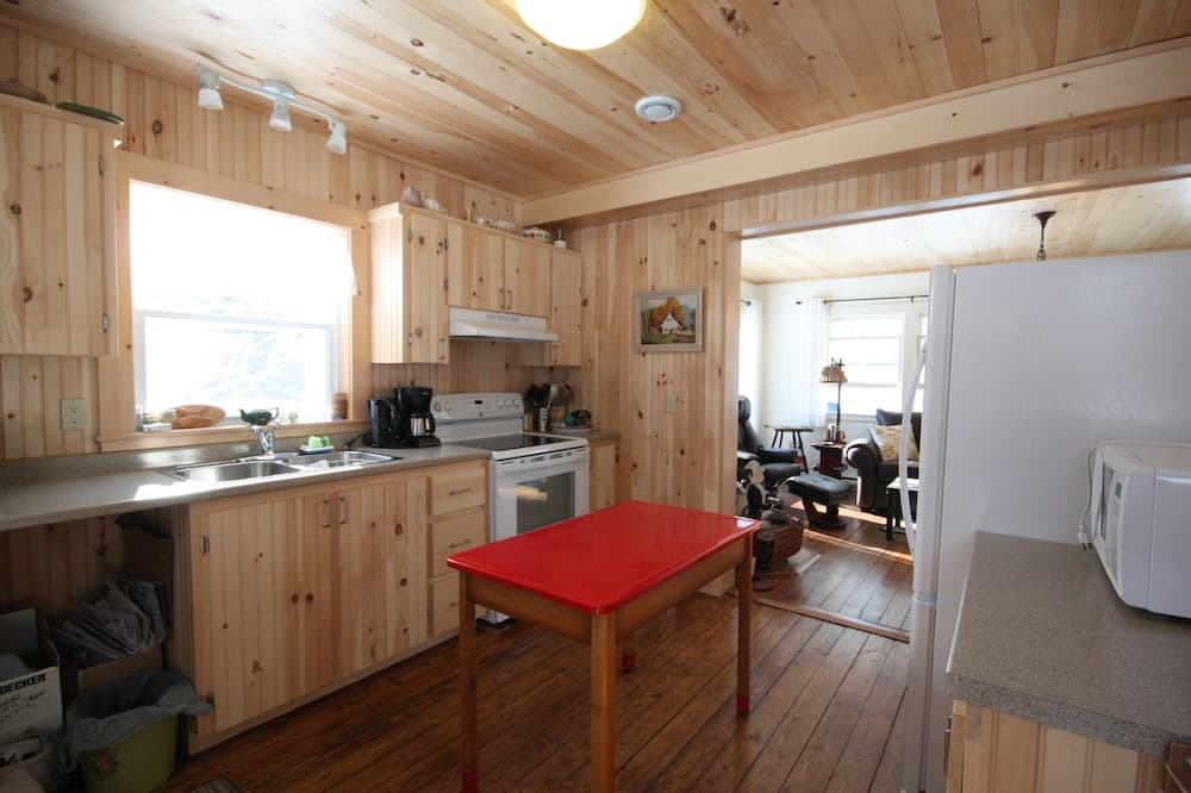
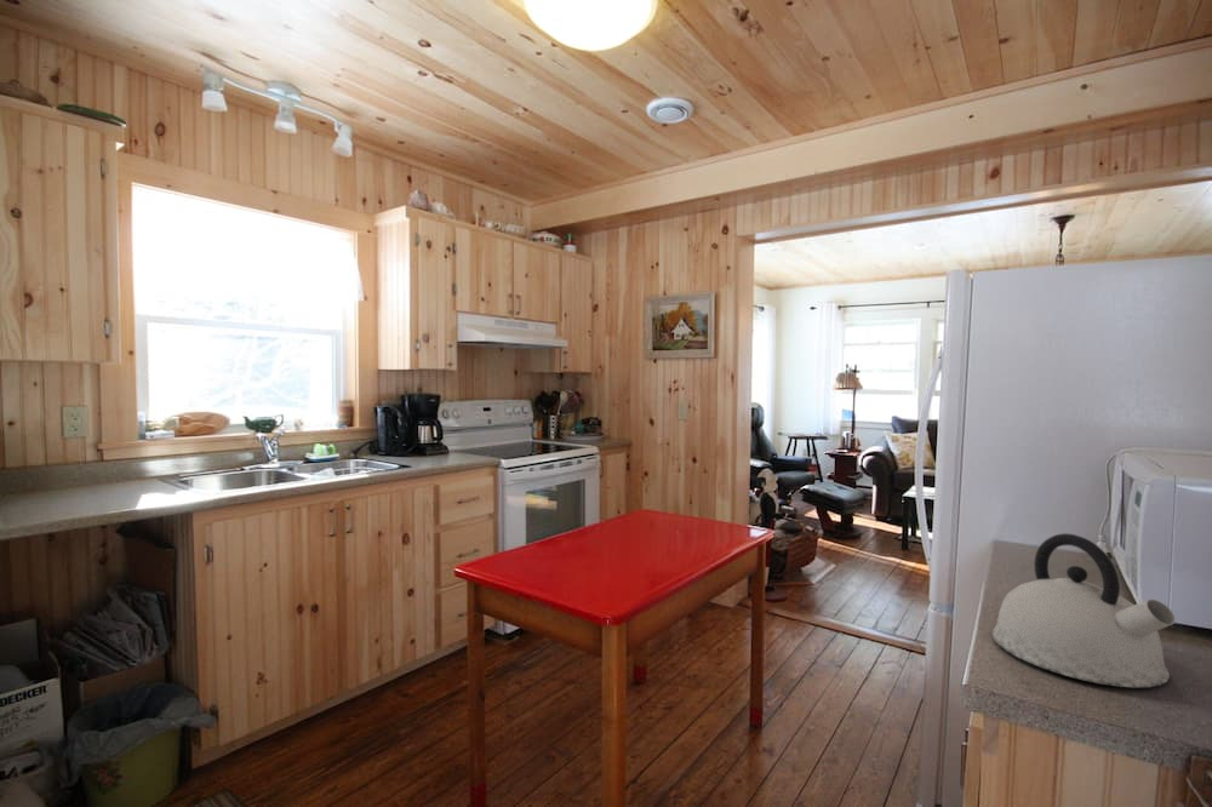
+ kettle (1082, 596)
